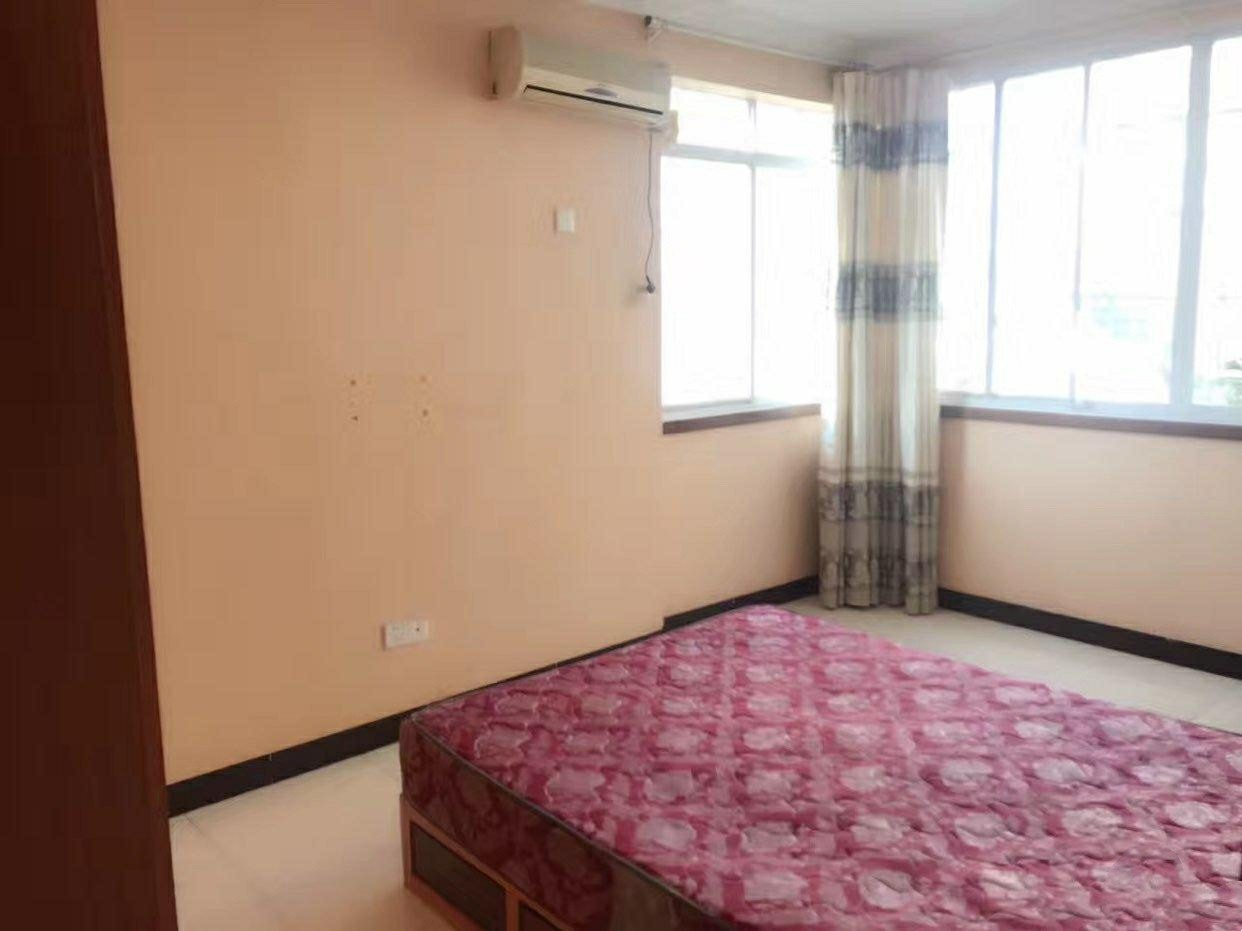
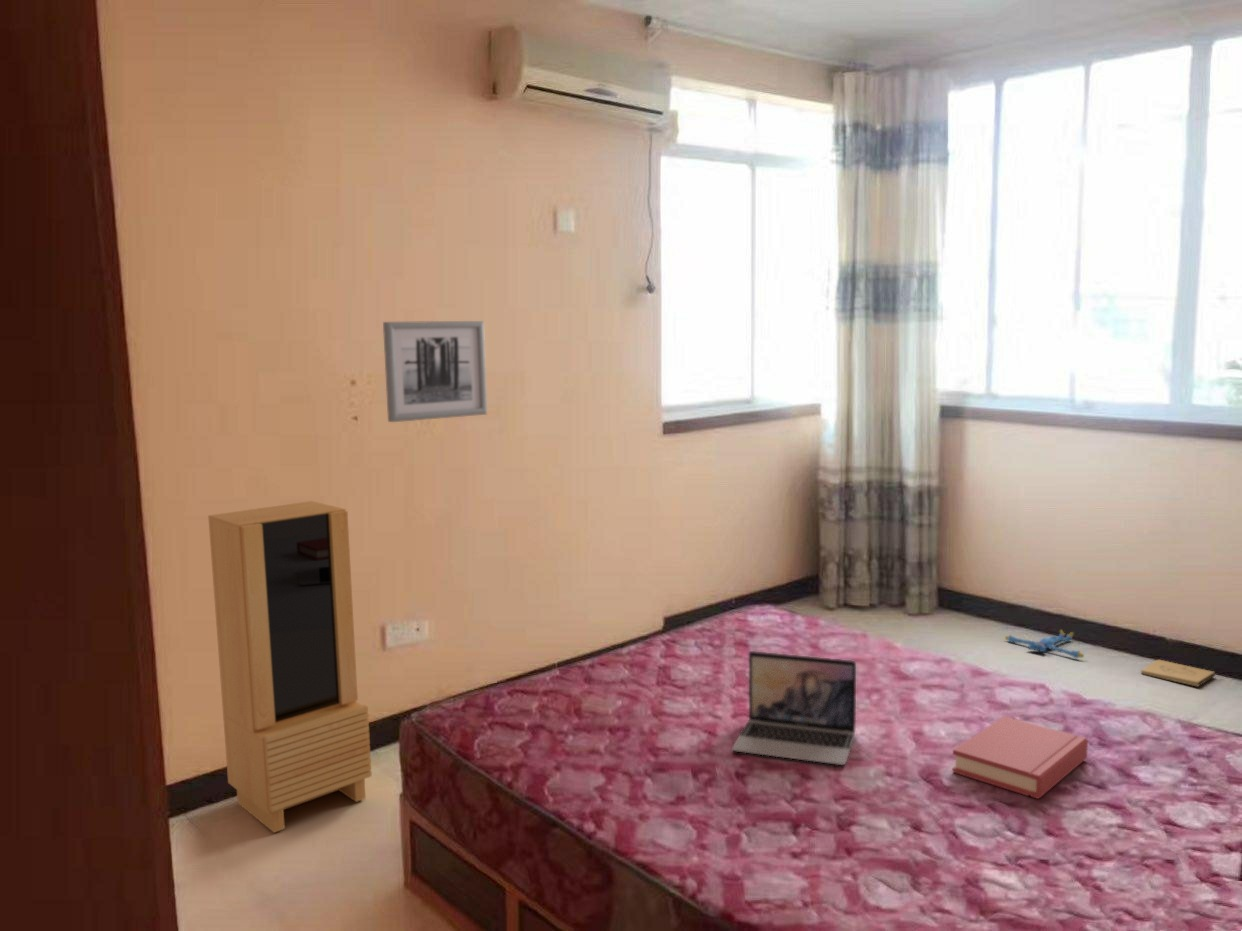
+ box (1177, 672)
+ storage cabinet (292, 660)
+ laptop (794, 705)
+ hardback book (1020, 755)
+ wall art (437, 370)
+ plush toy (1051, 641)
